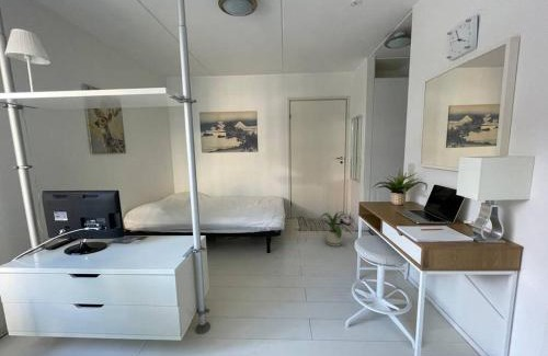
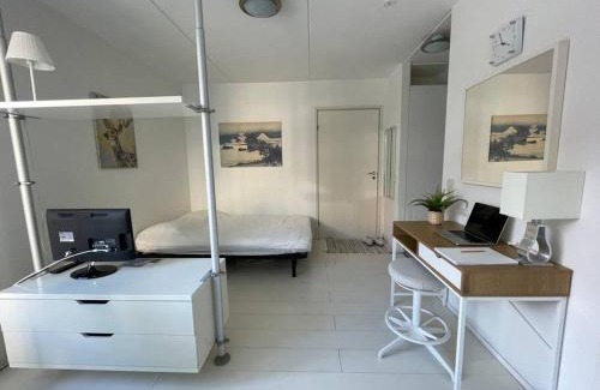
- house plant (333, 225)
